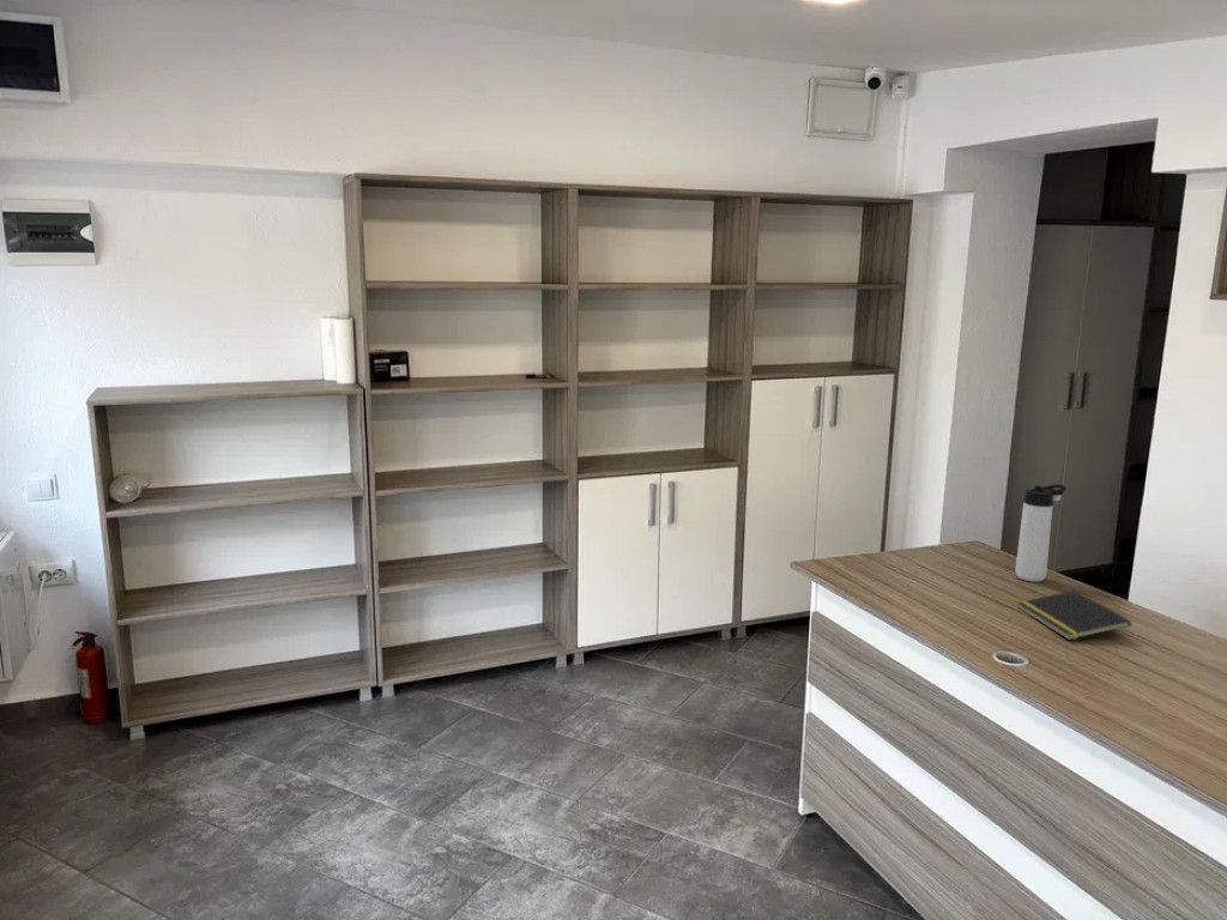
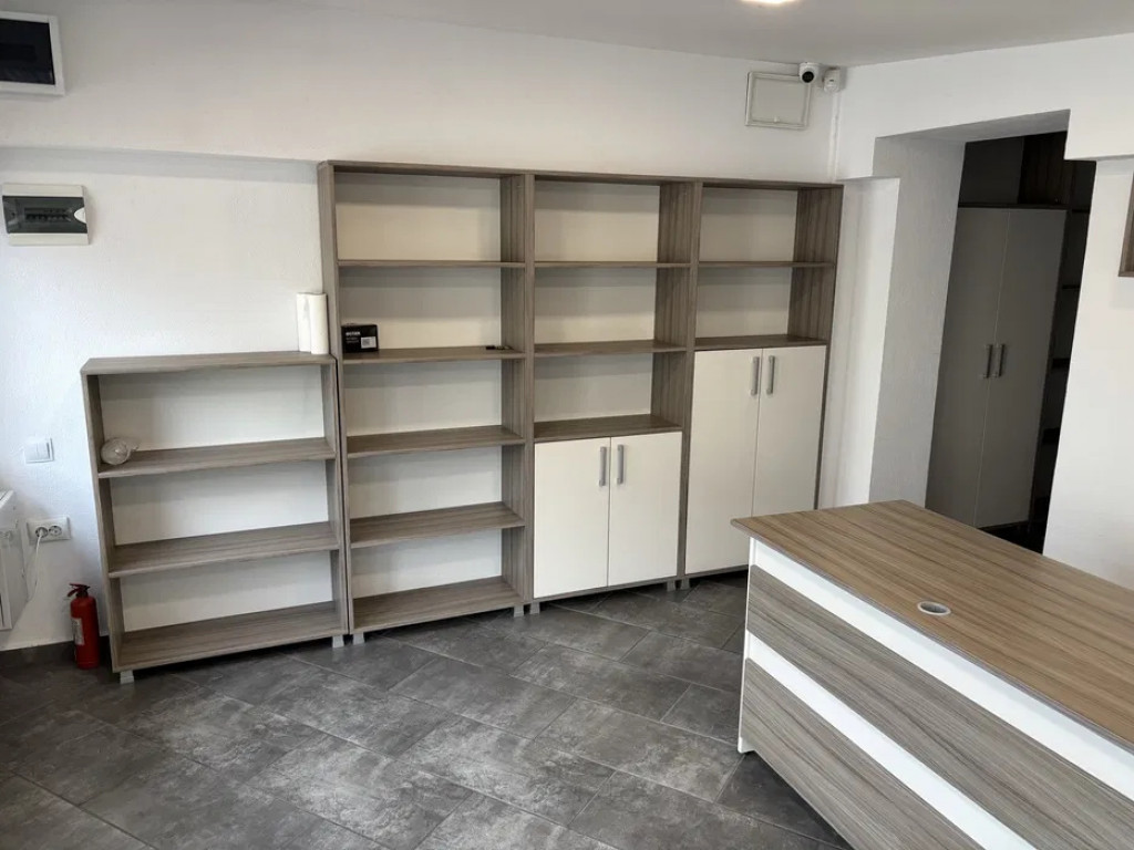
- notepad (1071, 613)
- thermos bottle (1040, 532)
